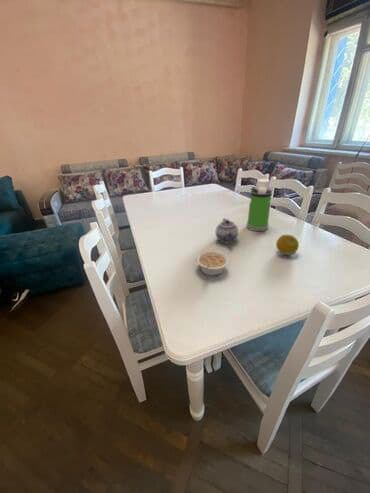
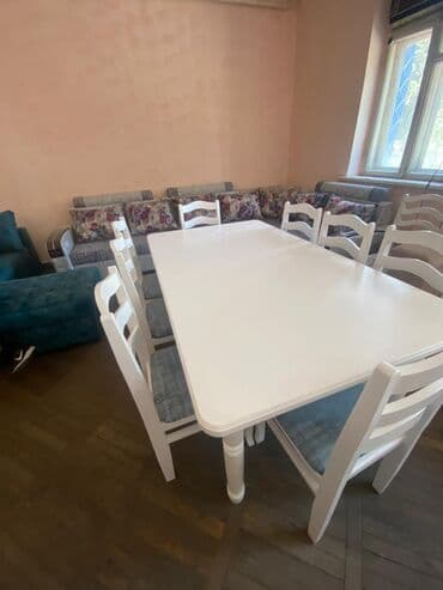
- teapot (227, 230)
- fruit (287, 244)
- legume (212, 263)
- water bottle (260, 204)
